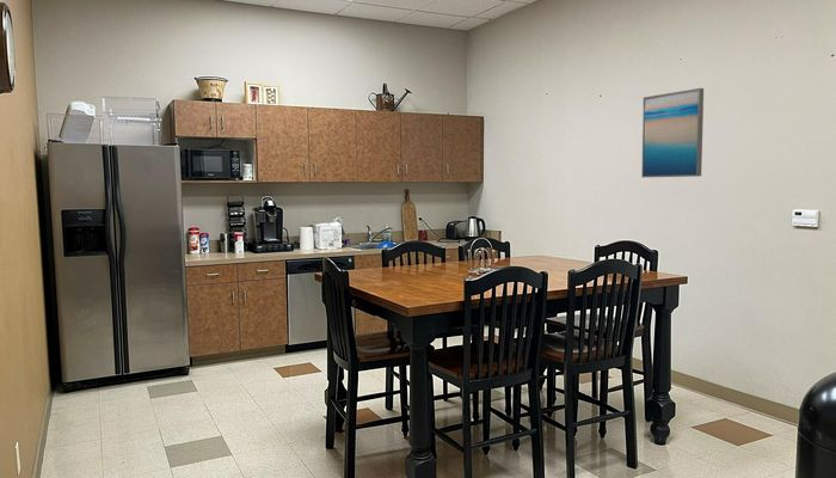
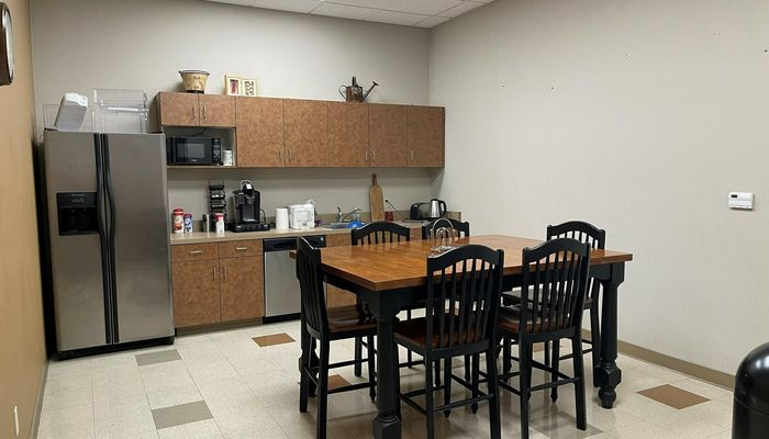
- wall art (671, 135)
